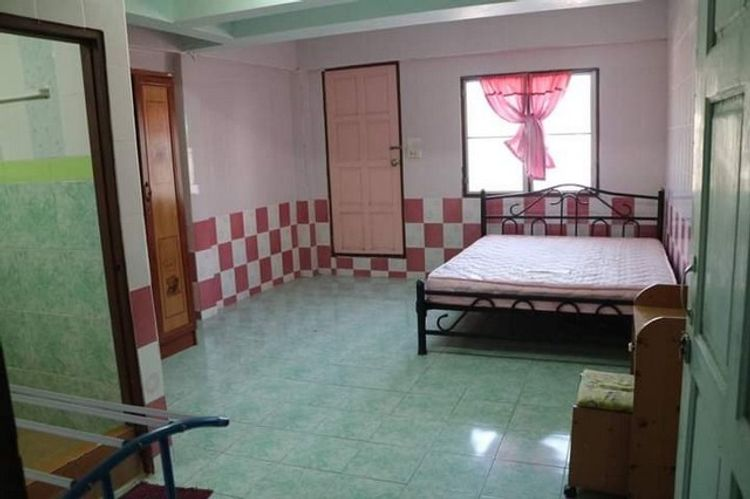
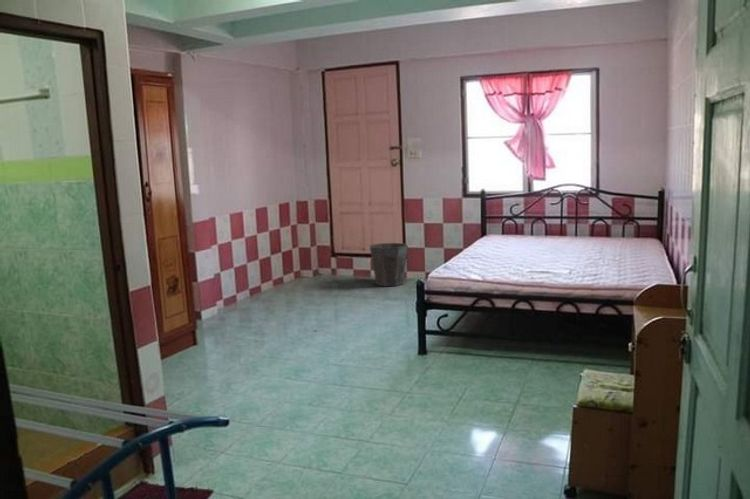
+ waste bin (389, 264)
